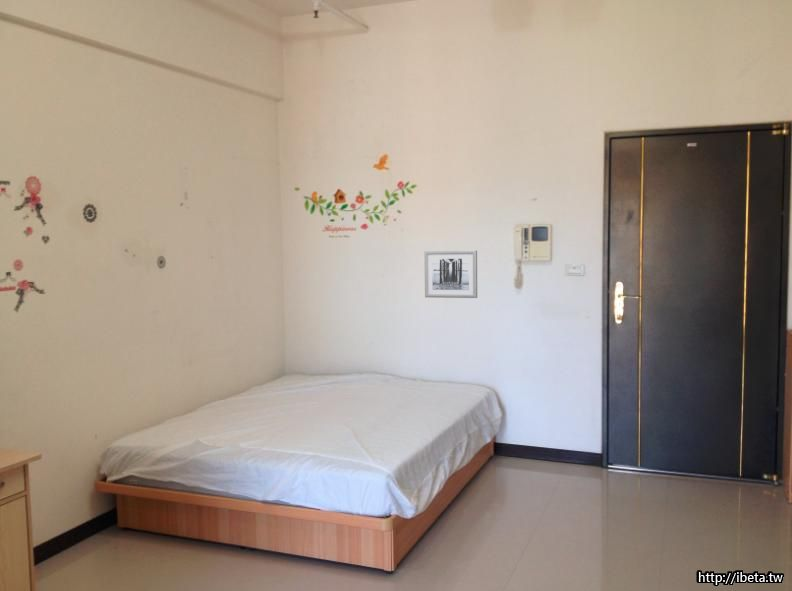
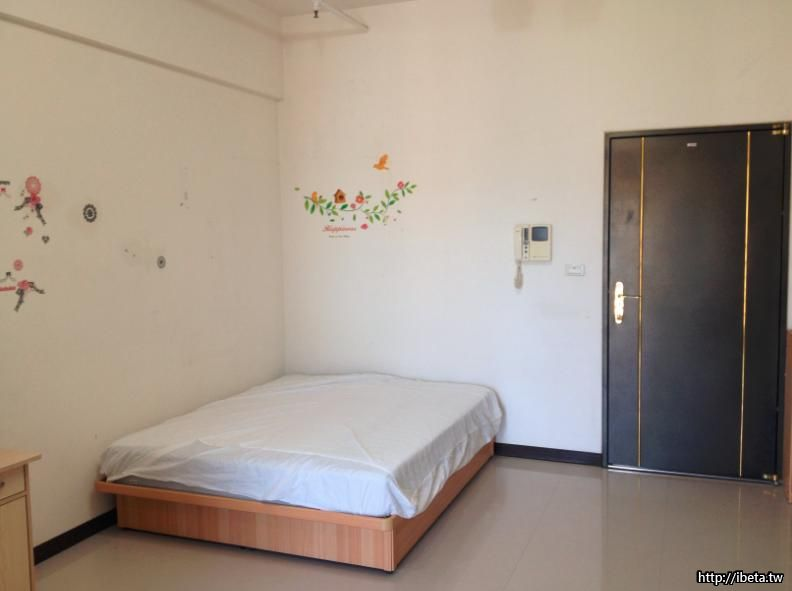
- wall art (450, 274)
